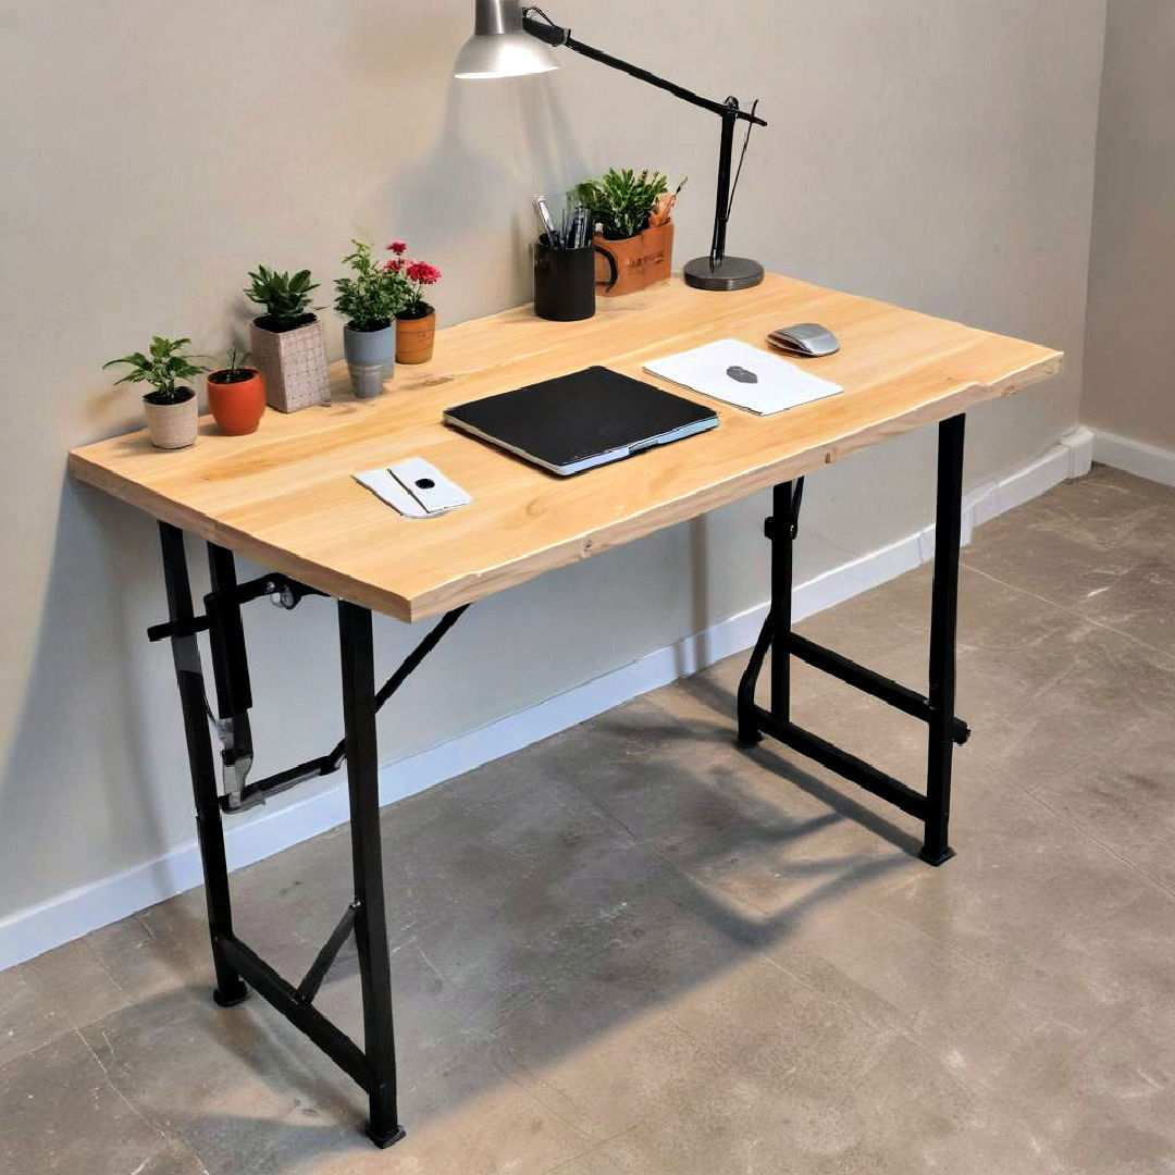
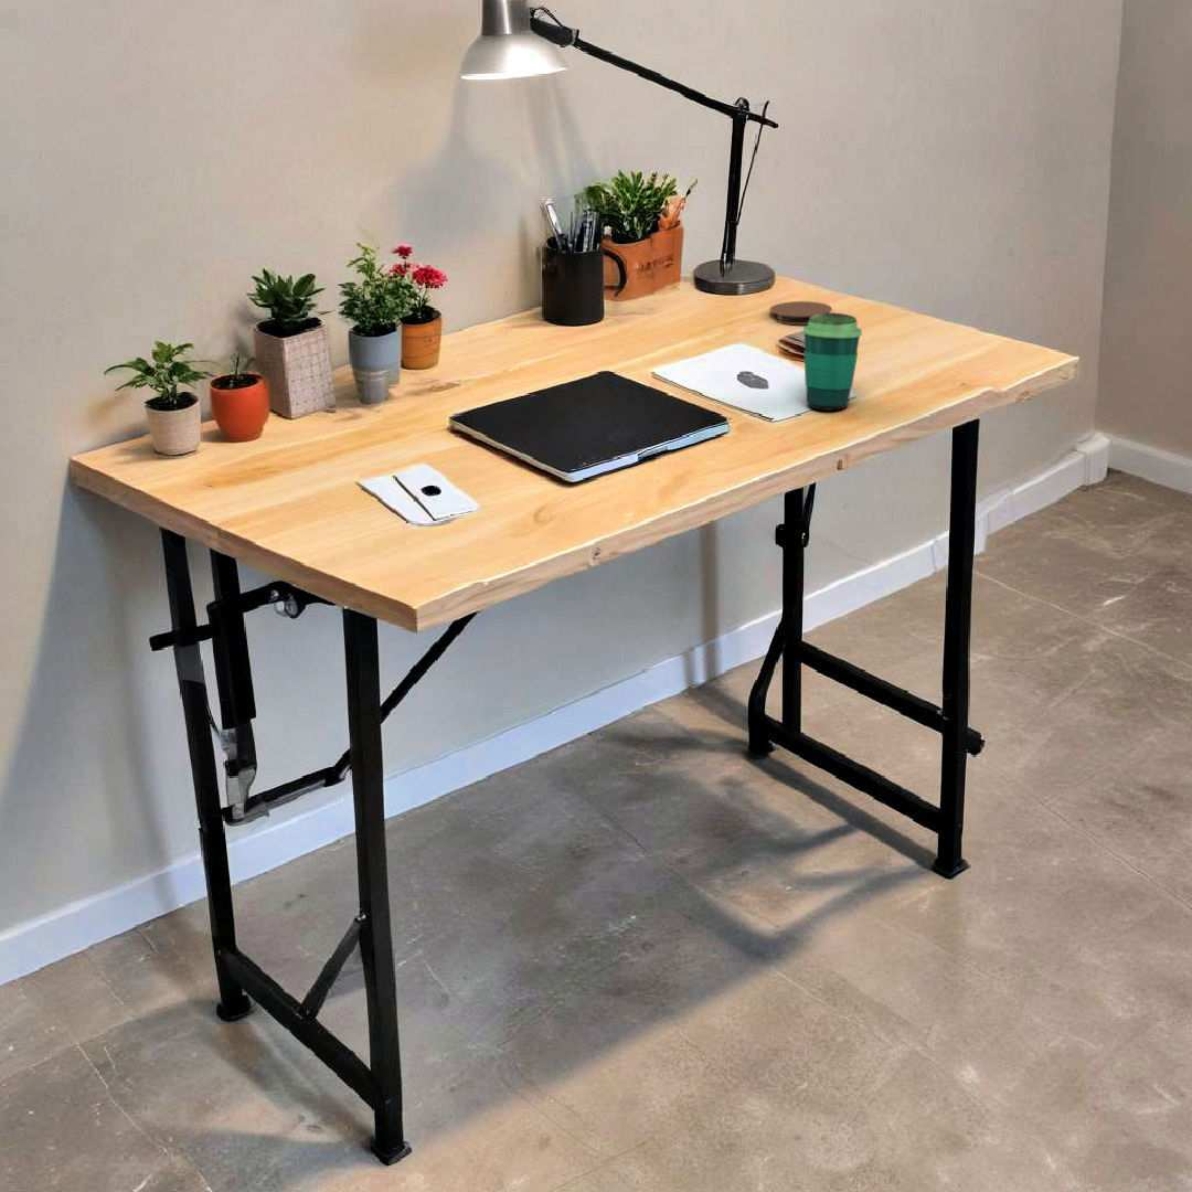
+ coaster (800, 312)
+ cup (831, 361)
